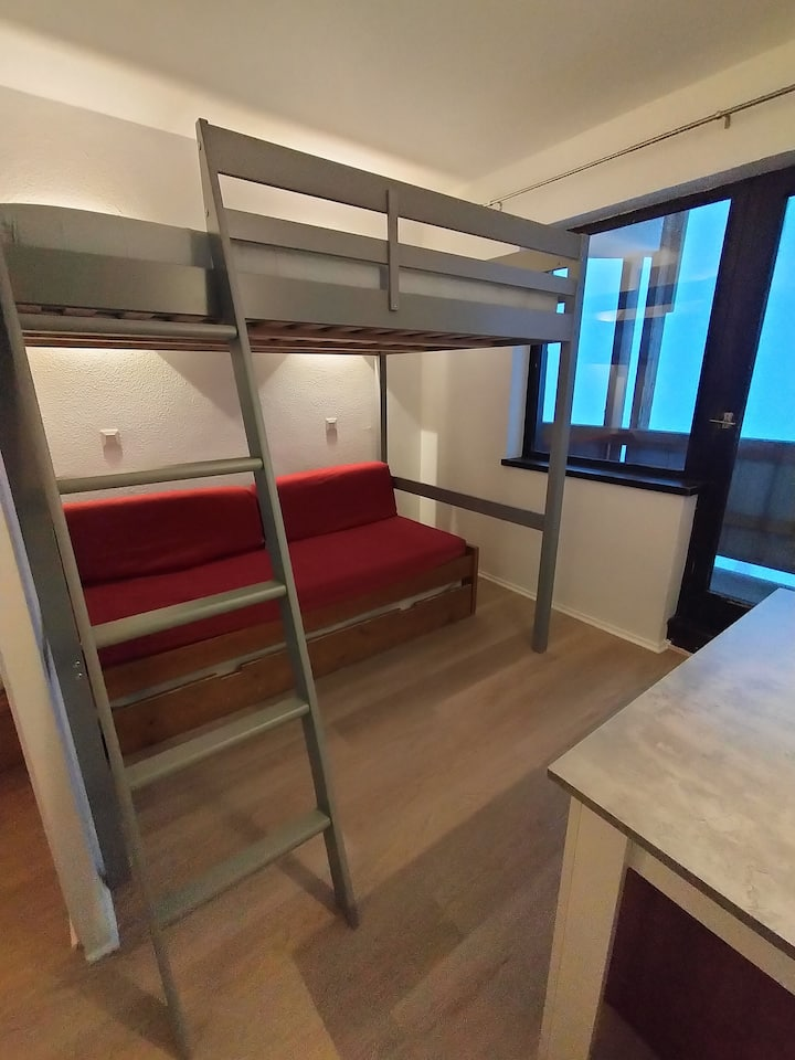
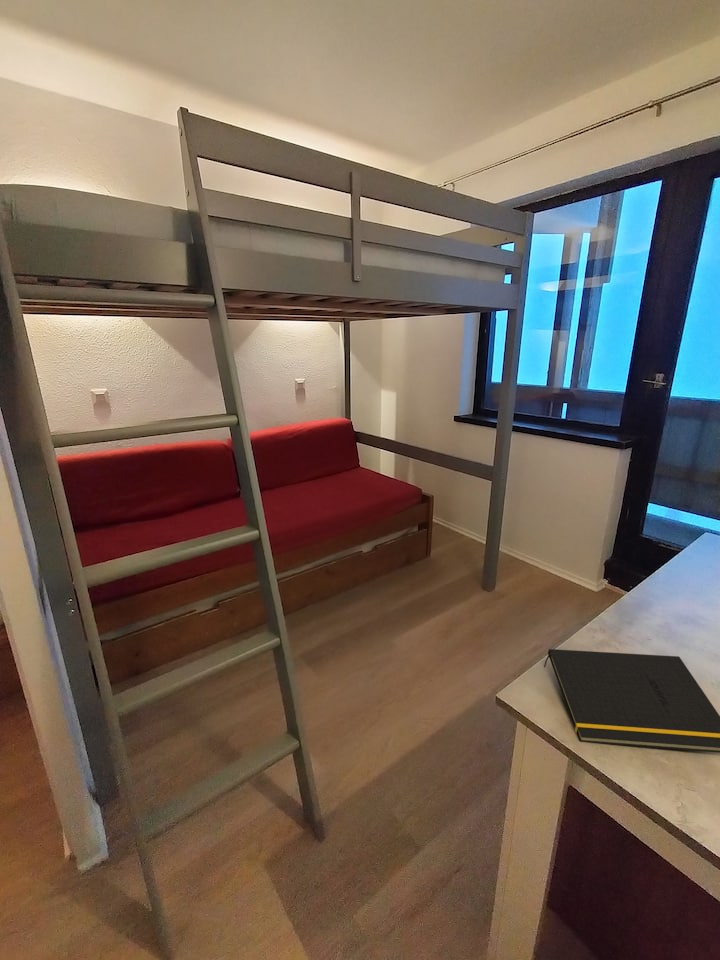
+ notepad (633, 695)
